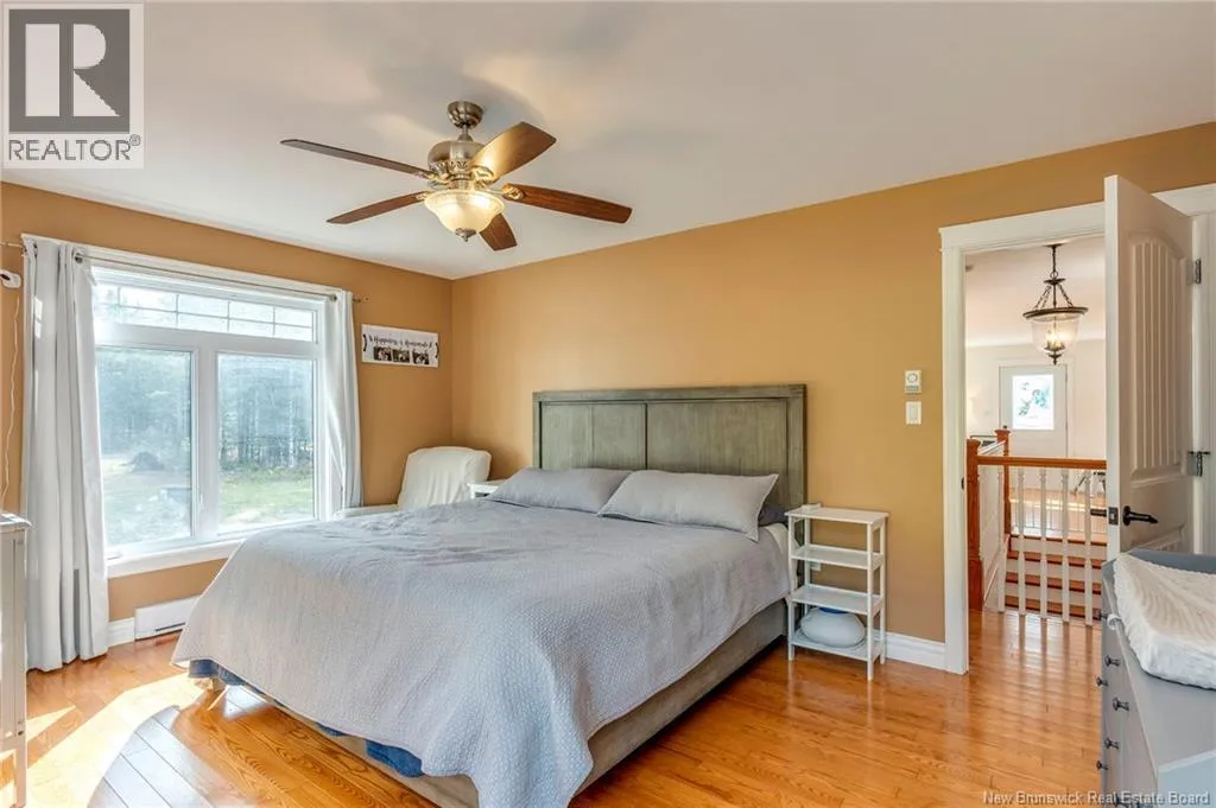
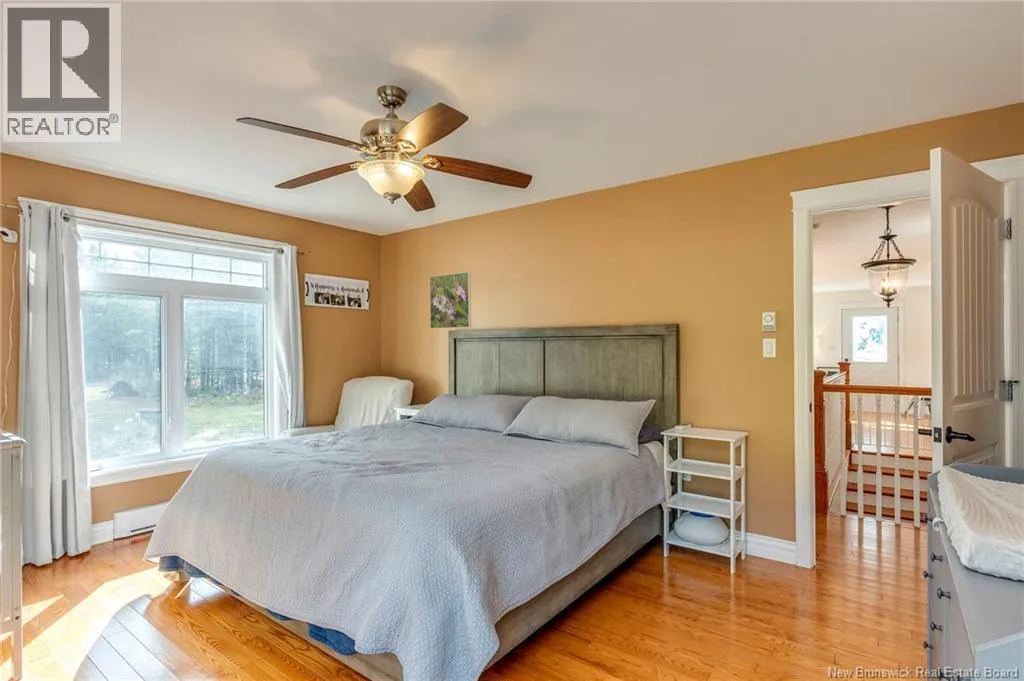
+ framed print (449, 301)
